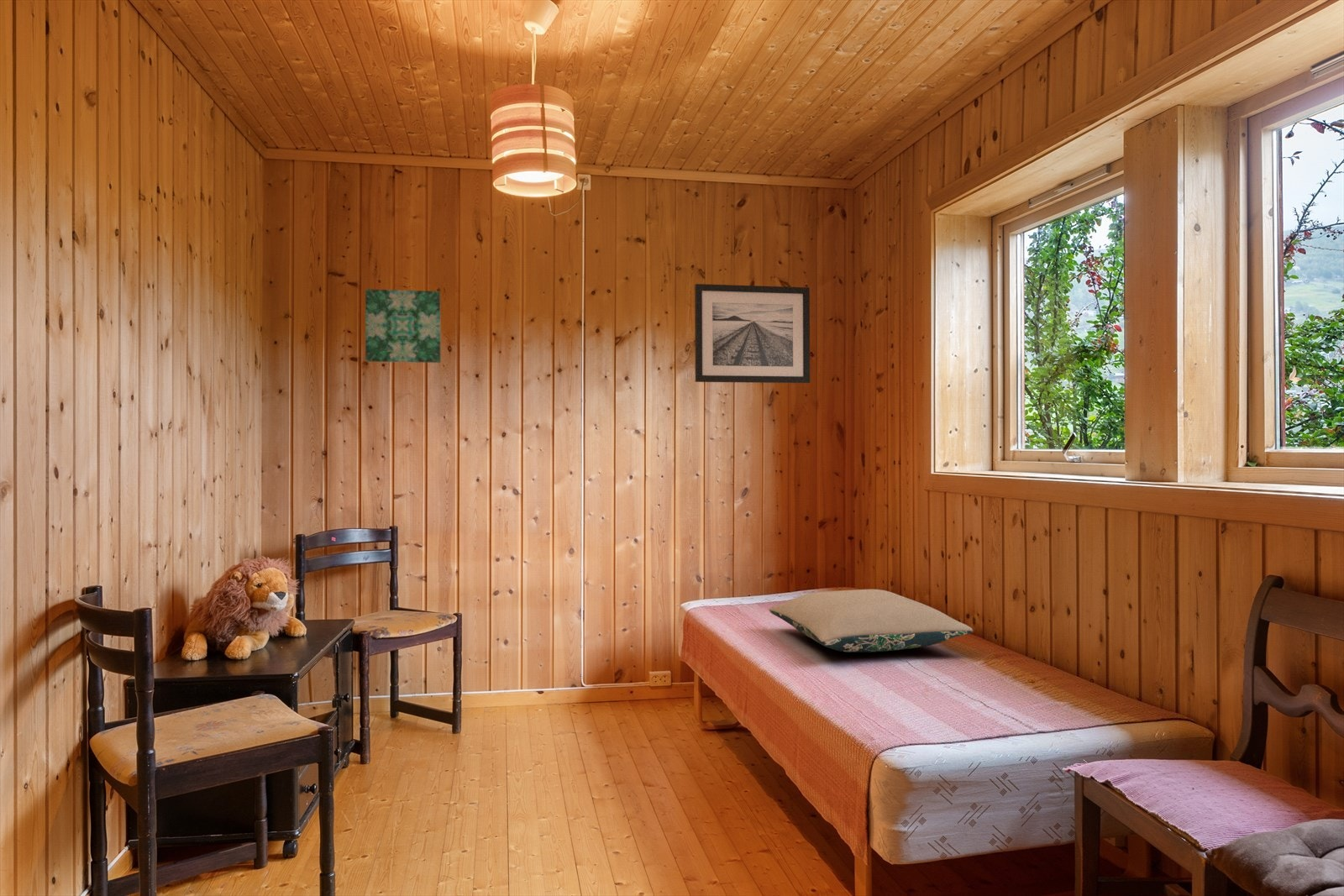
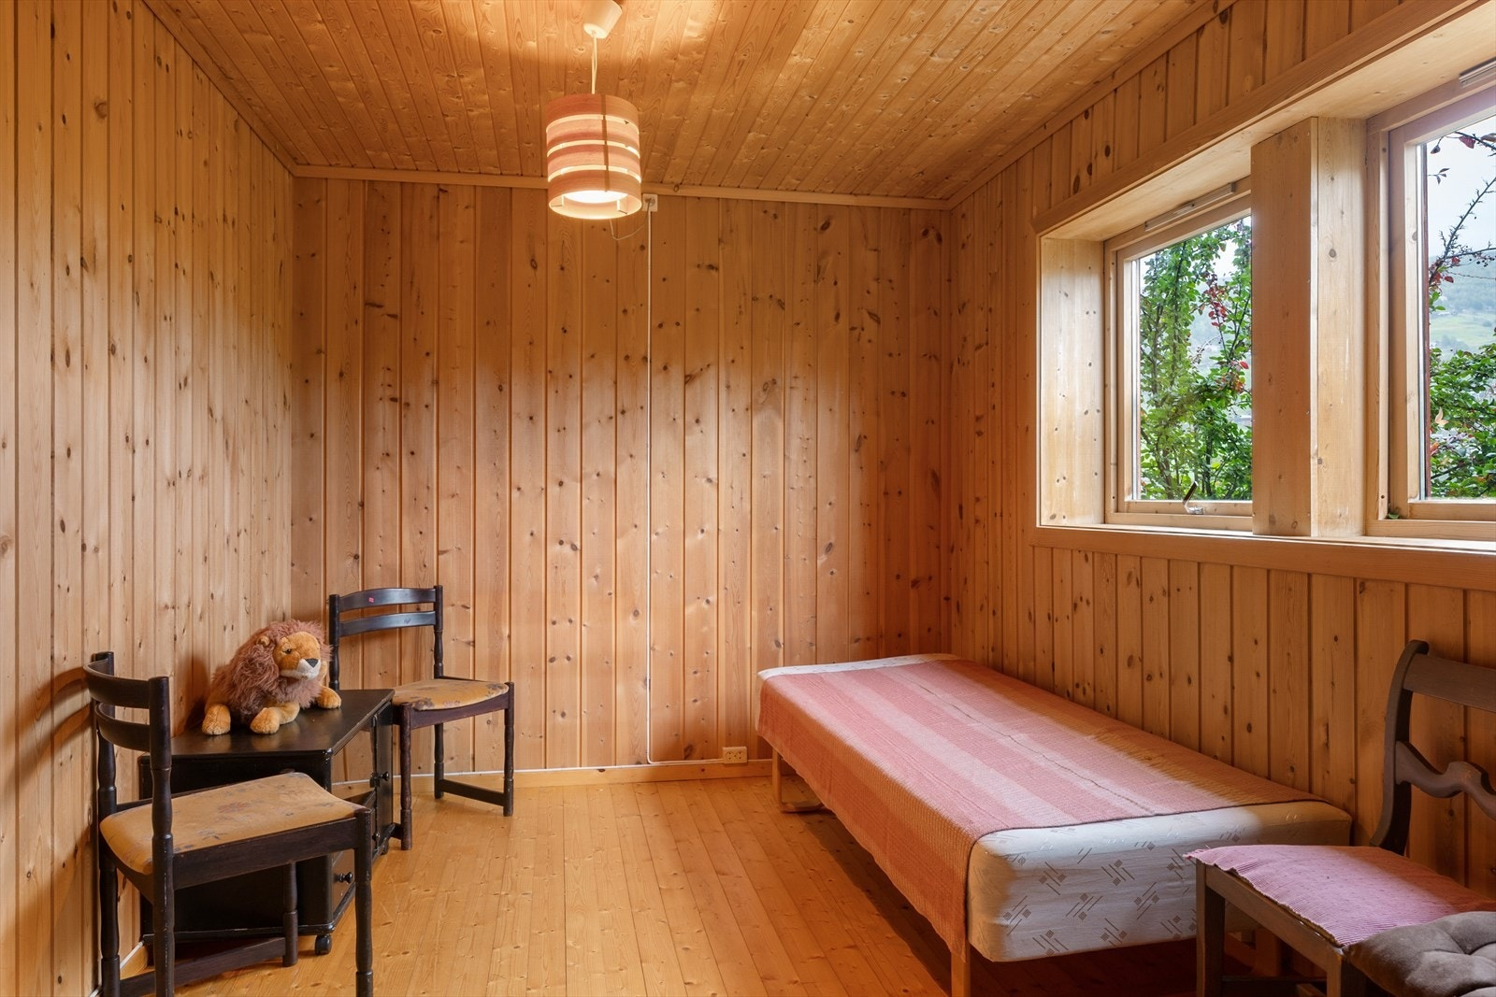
- wall art (403, 326)
- wall art (753, 334)
- pillow (864, 619)
